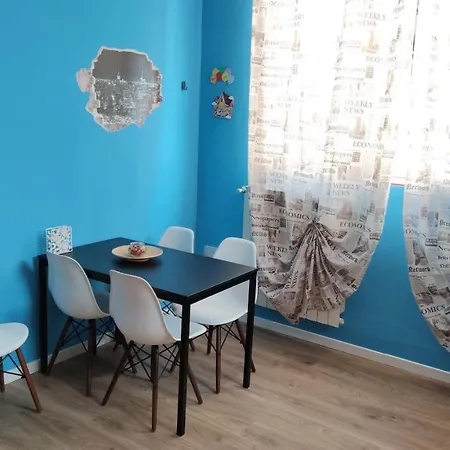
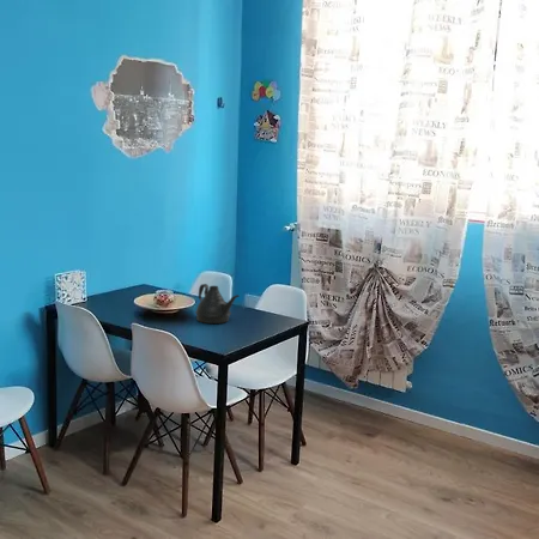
+ teapot (217, 304)
